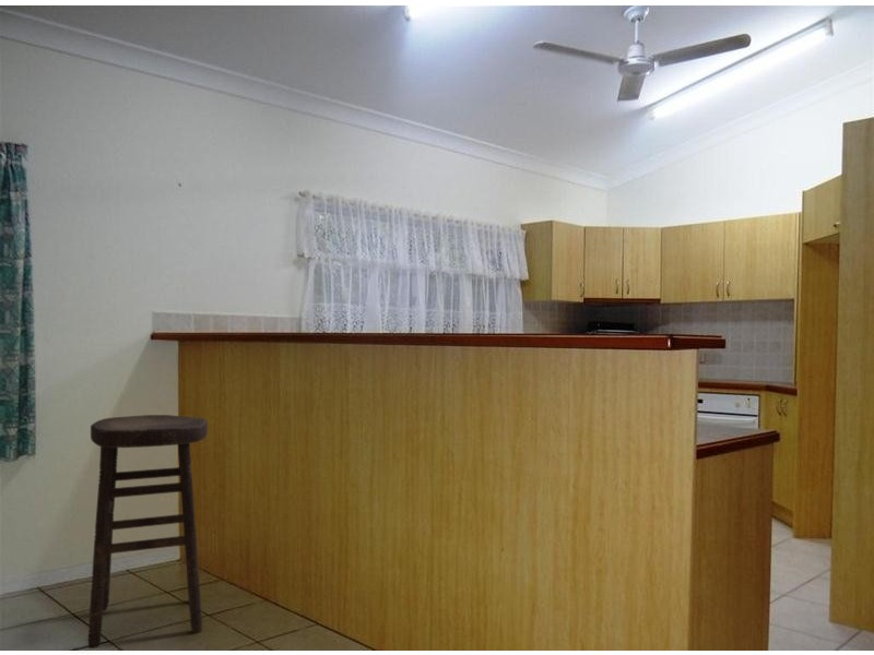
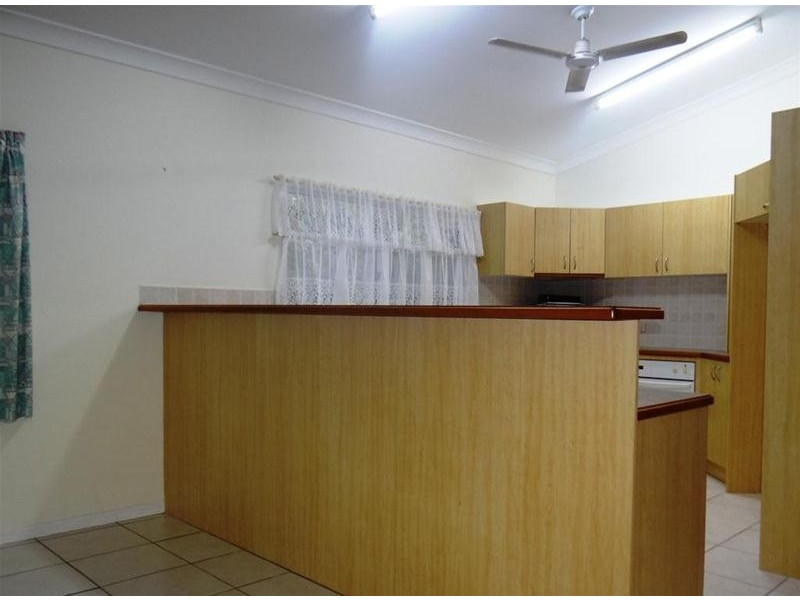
- stool (149, 521)
